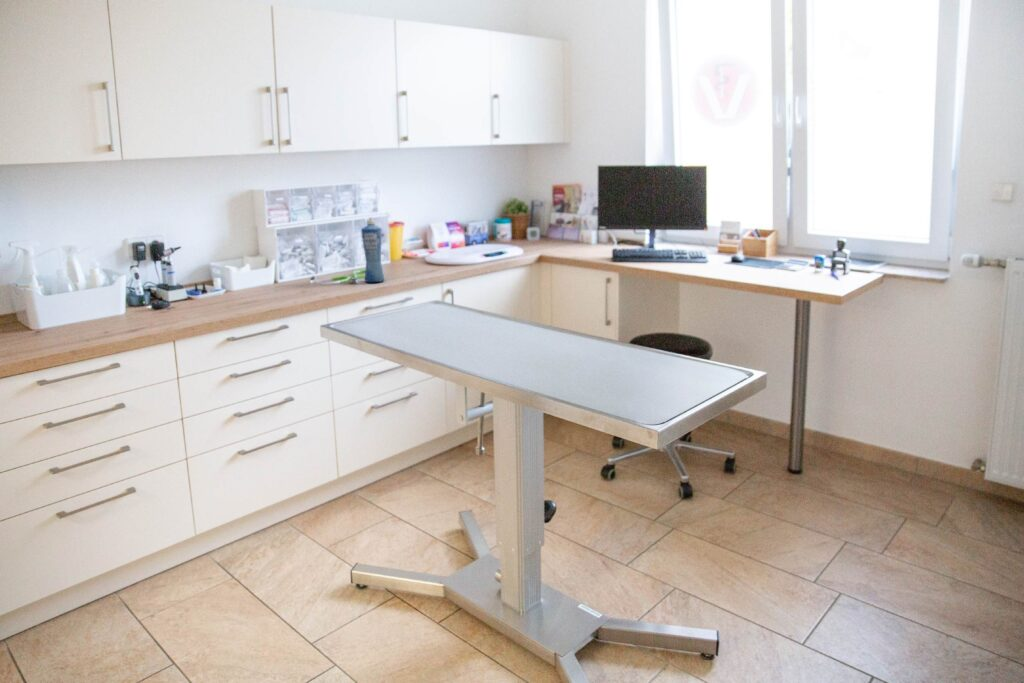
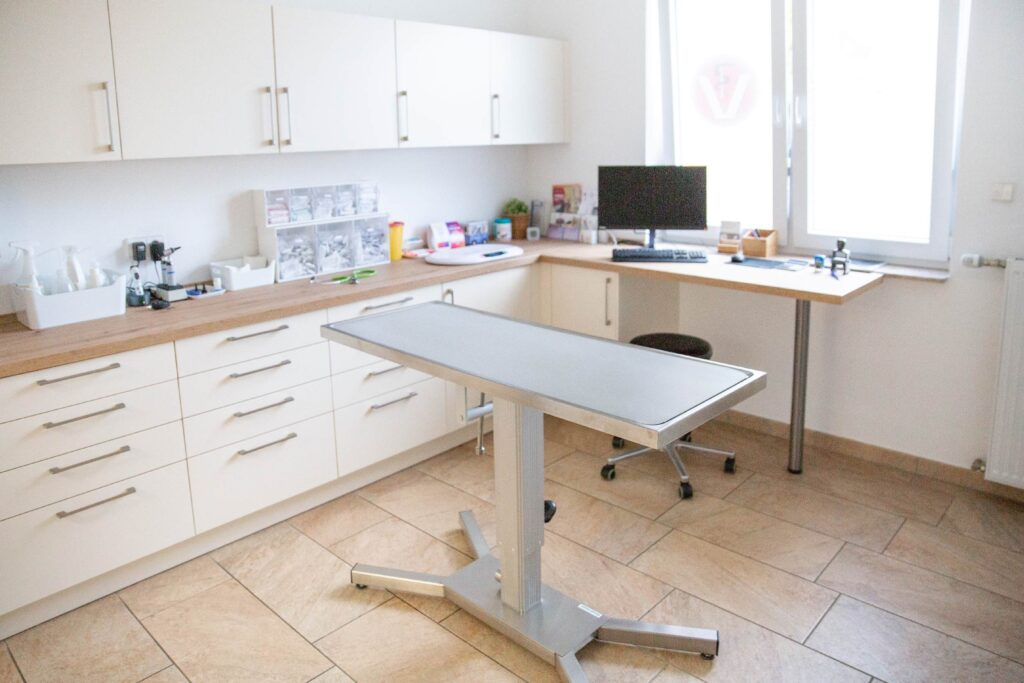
- squeeze bottle (372, 249)
